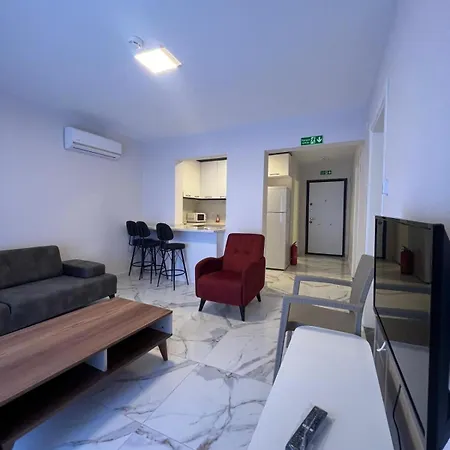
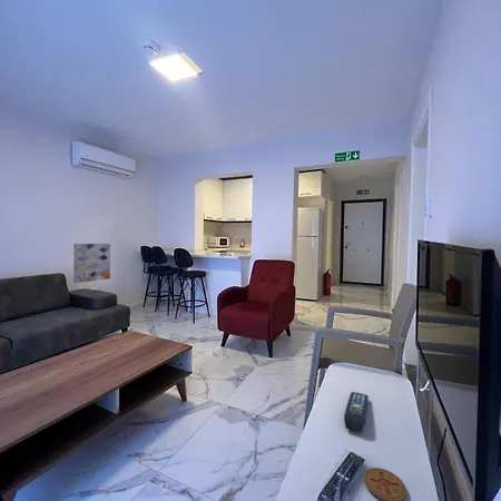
+ wall art (92, 262)
+ coaster (384, 483)
+ remote control (356, 407)
